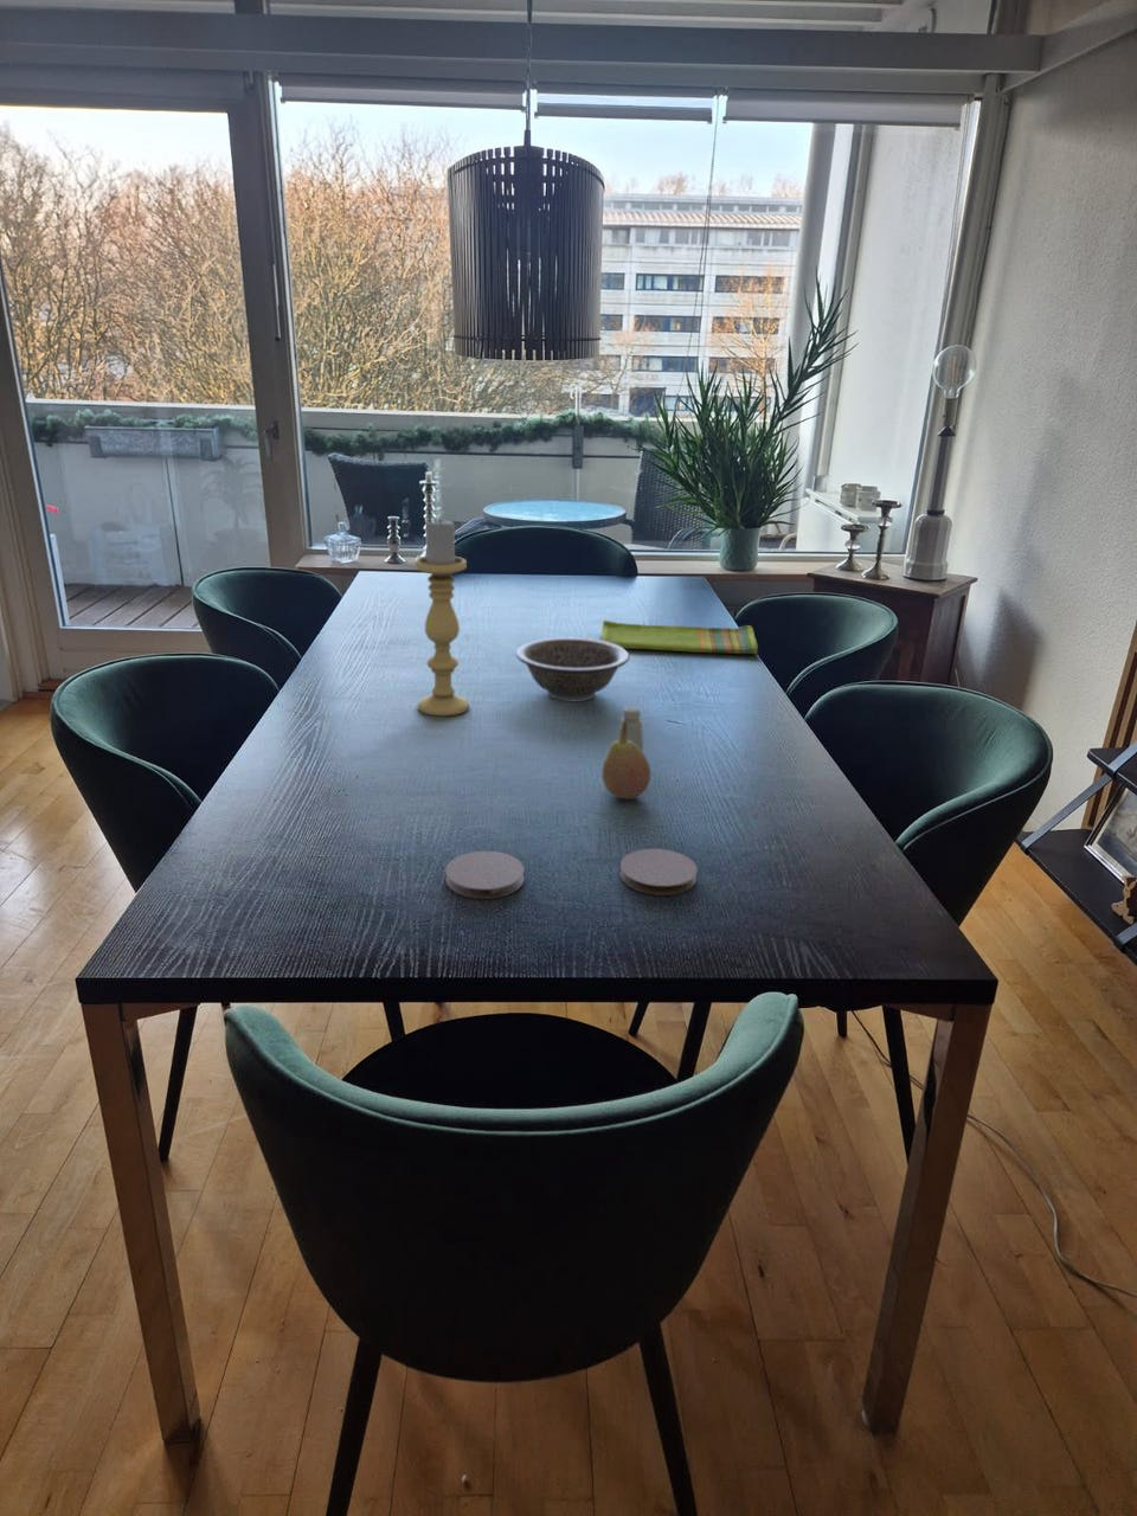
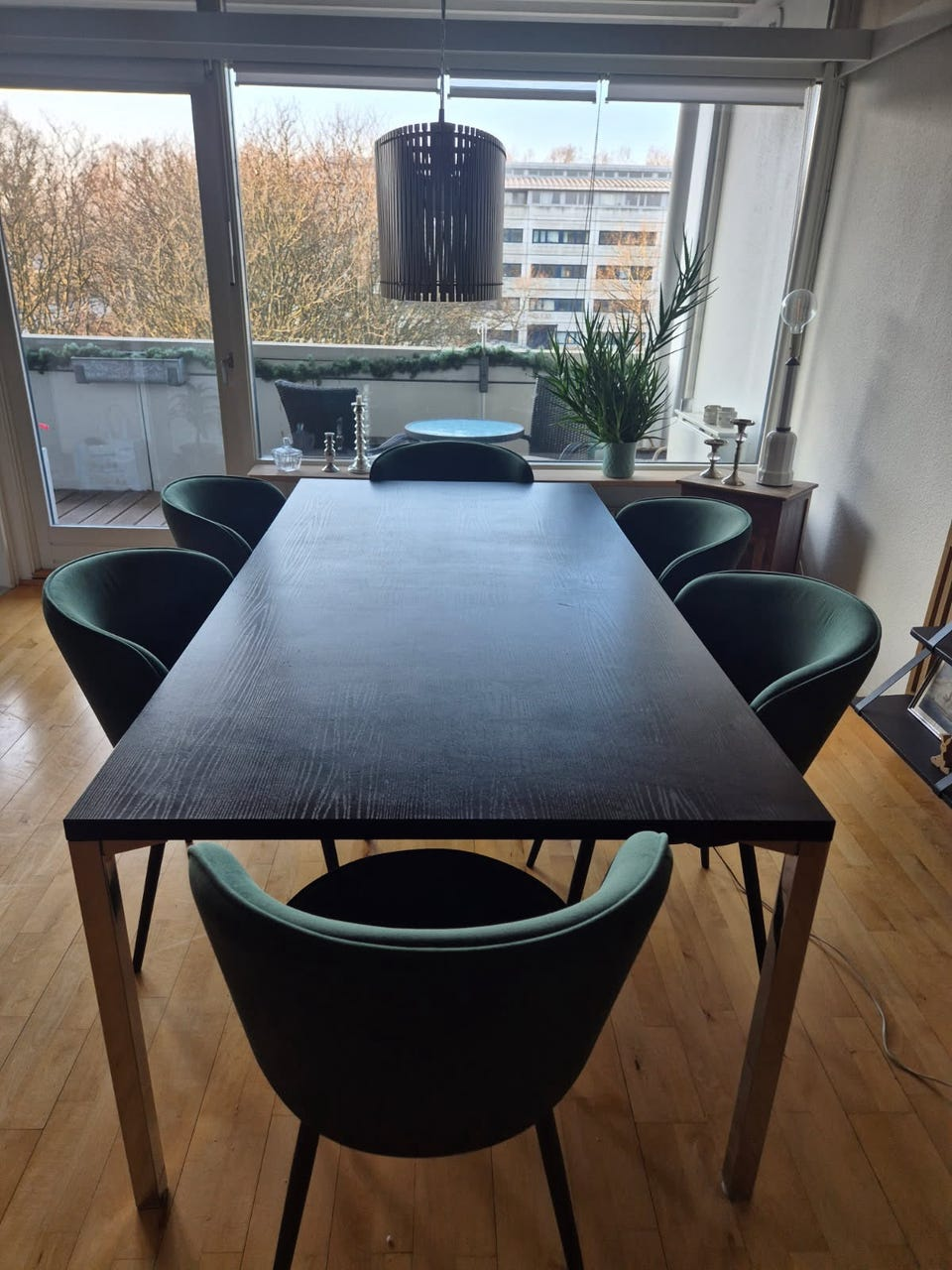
- decorative bowl (572, 673)
- coaster (485, 874)
- fruit (627, 759)
- coaster (657, 870)
- candle holder (442, 615)
- saltshaker (631, 731)
- dish towel (677, 636)
